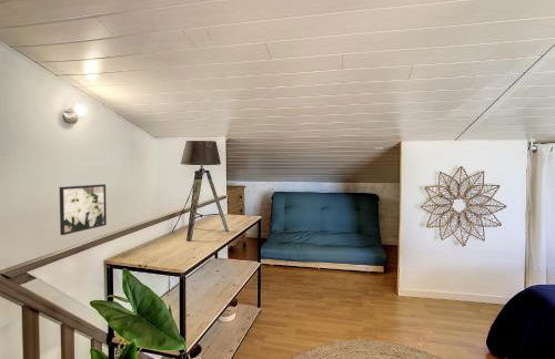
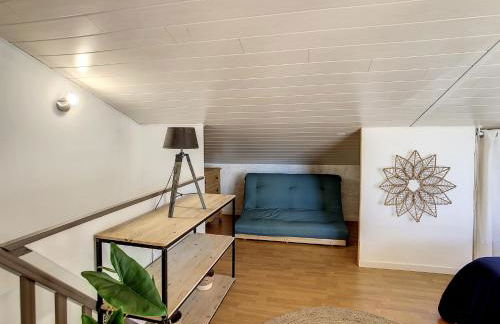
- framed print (84, 207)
